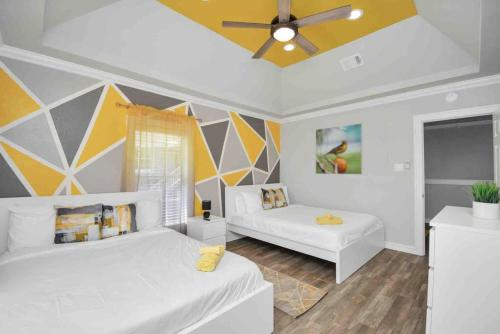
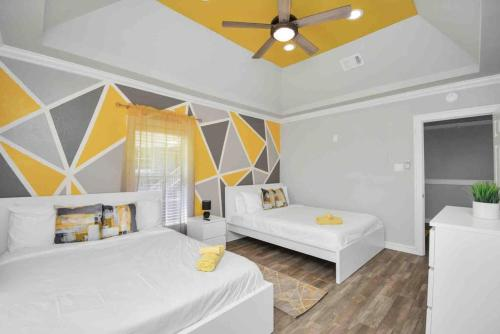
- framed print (337, 150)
